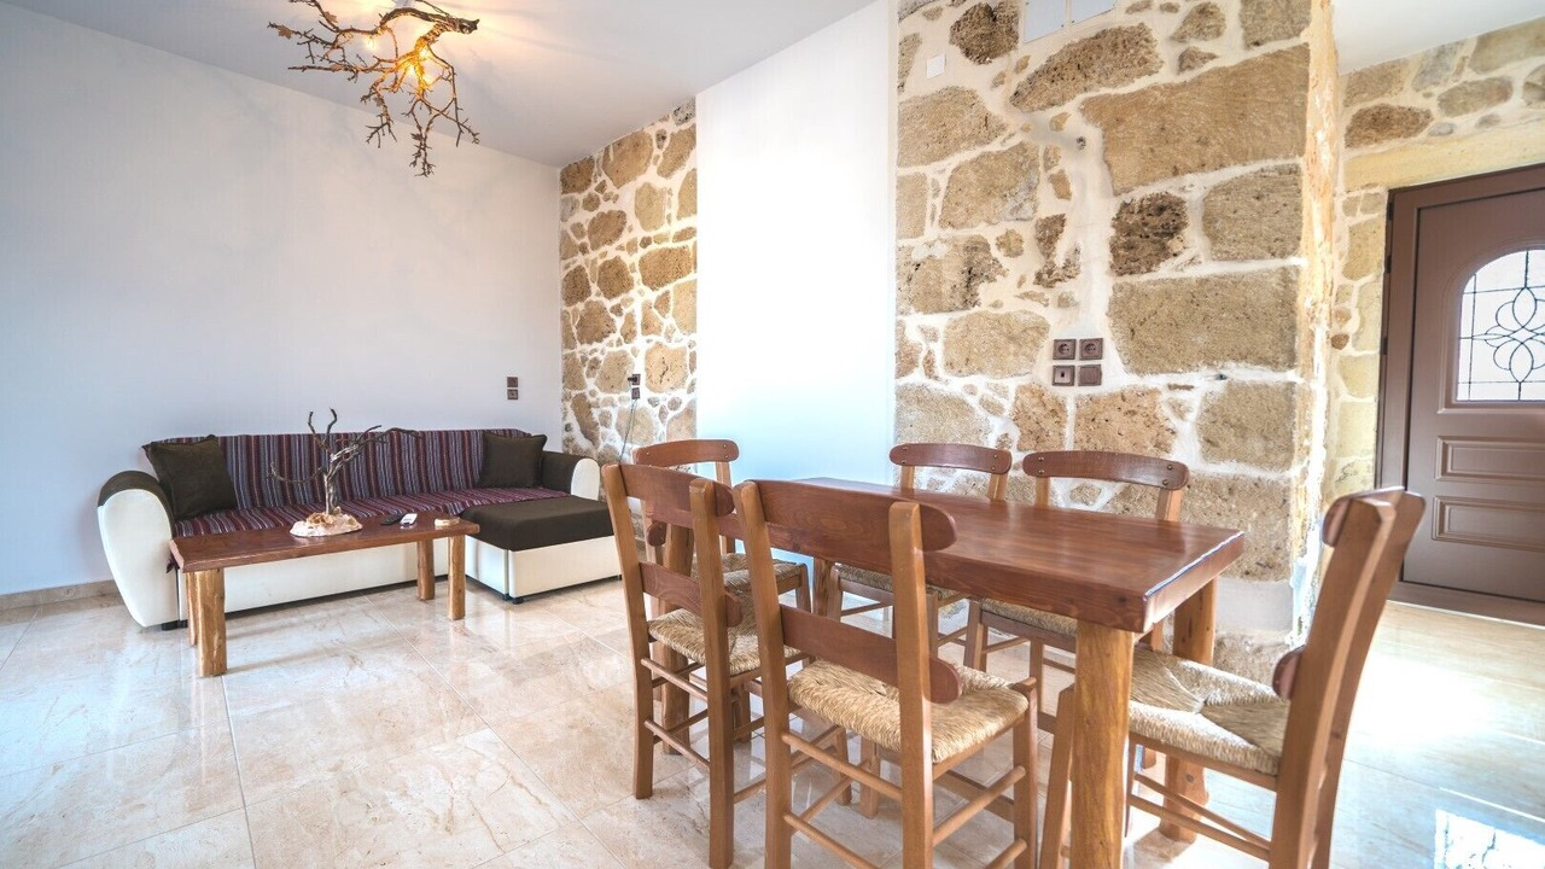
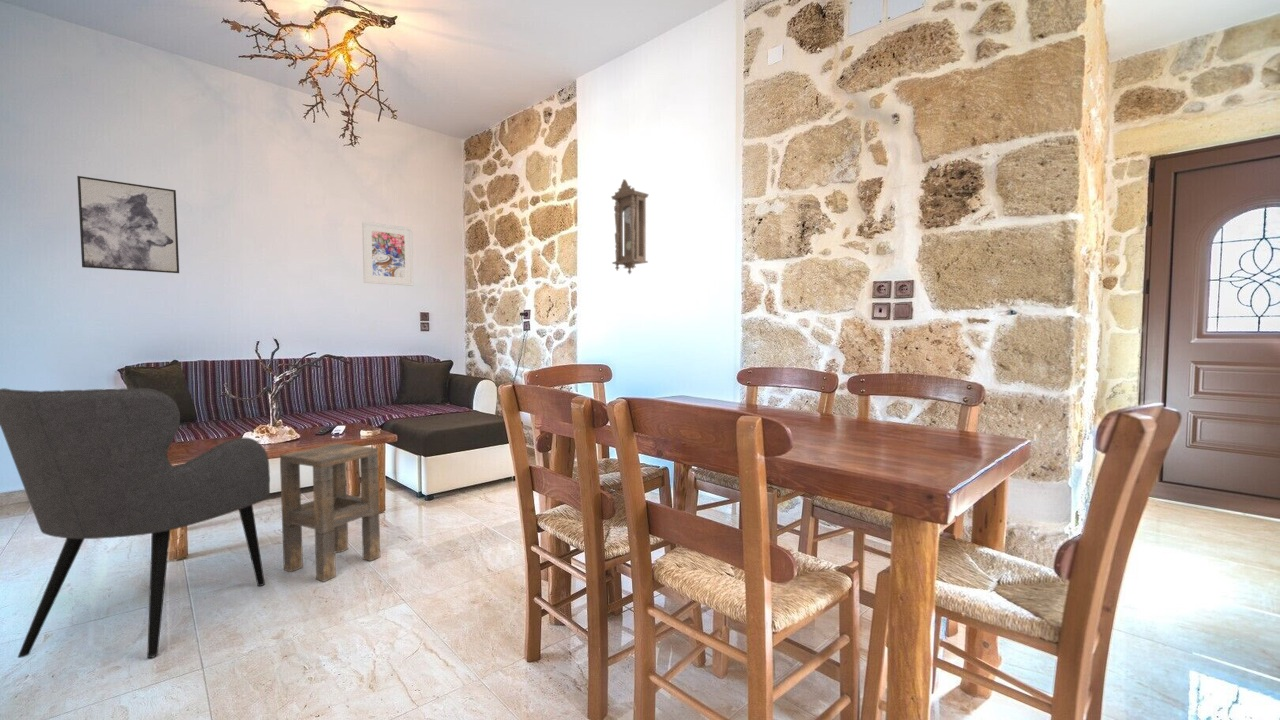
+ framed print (388, 254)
+ wall art (130, 227)
+ armchair (152, 499)
+ pendulum clock (629, 227)
+ side table (331, 507)
